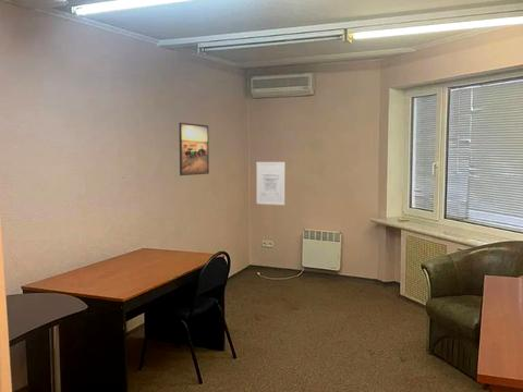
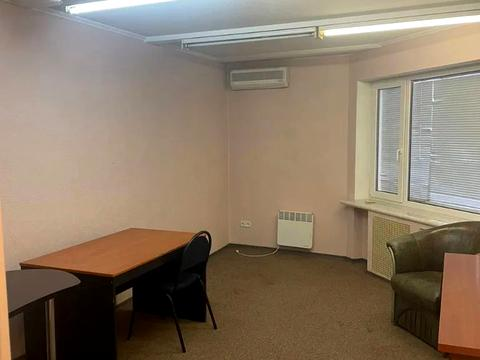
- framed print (194, 149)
- wall art (270, 183)
